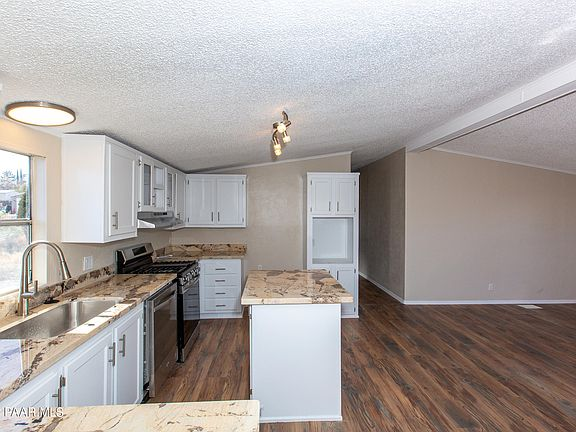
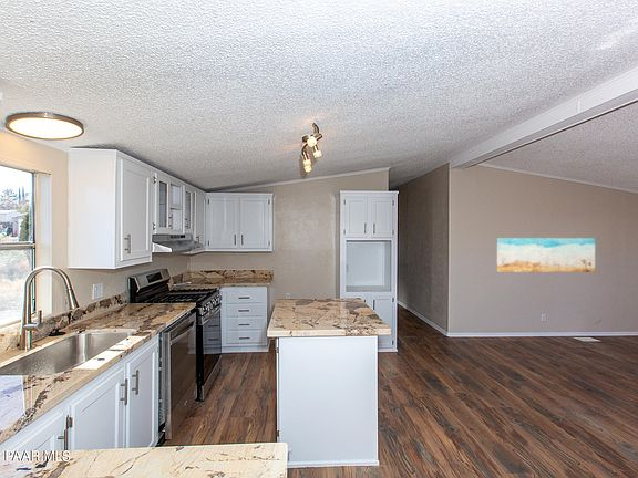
+ wall art (545, 254)
